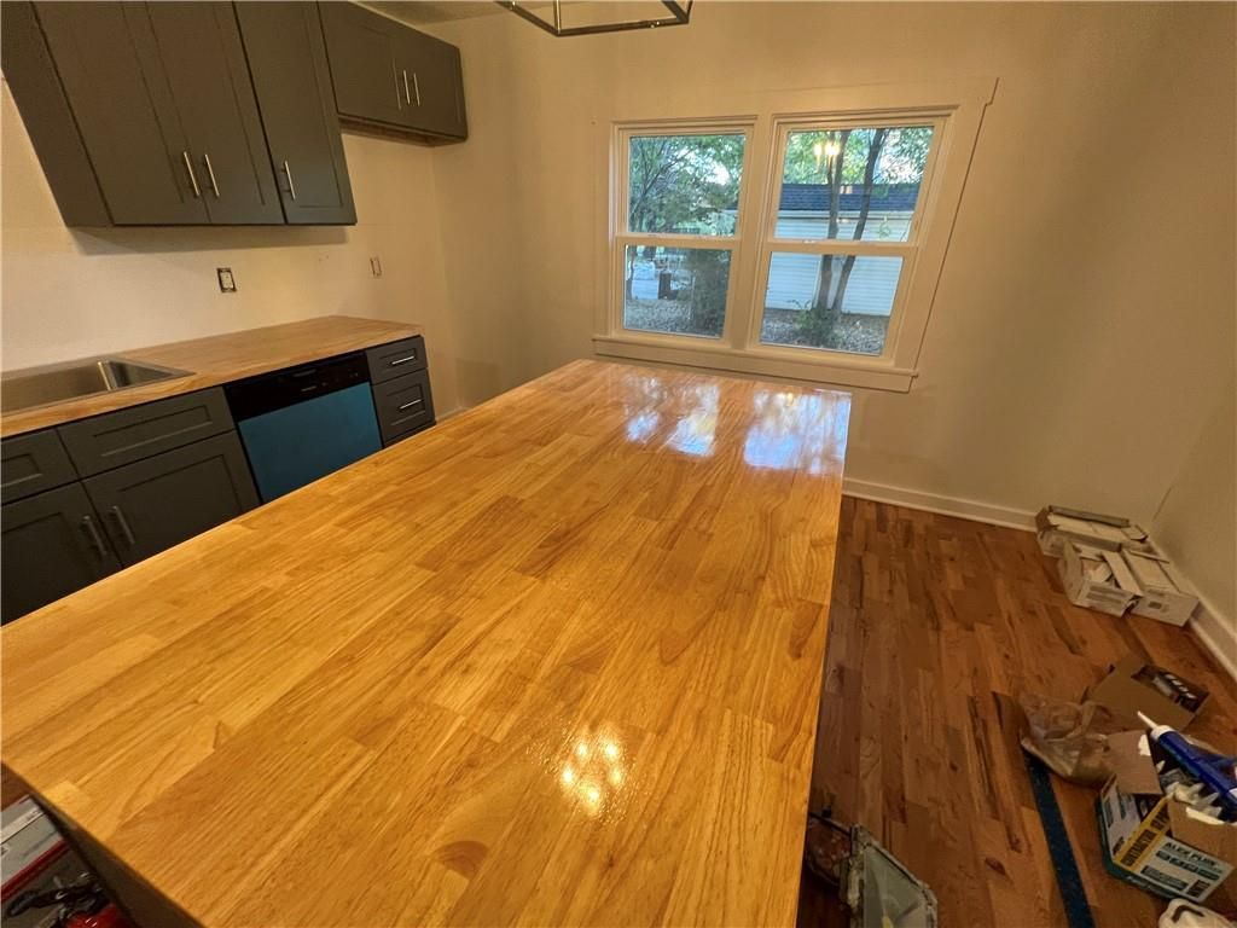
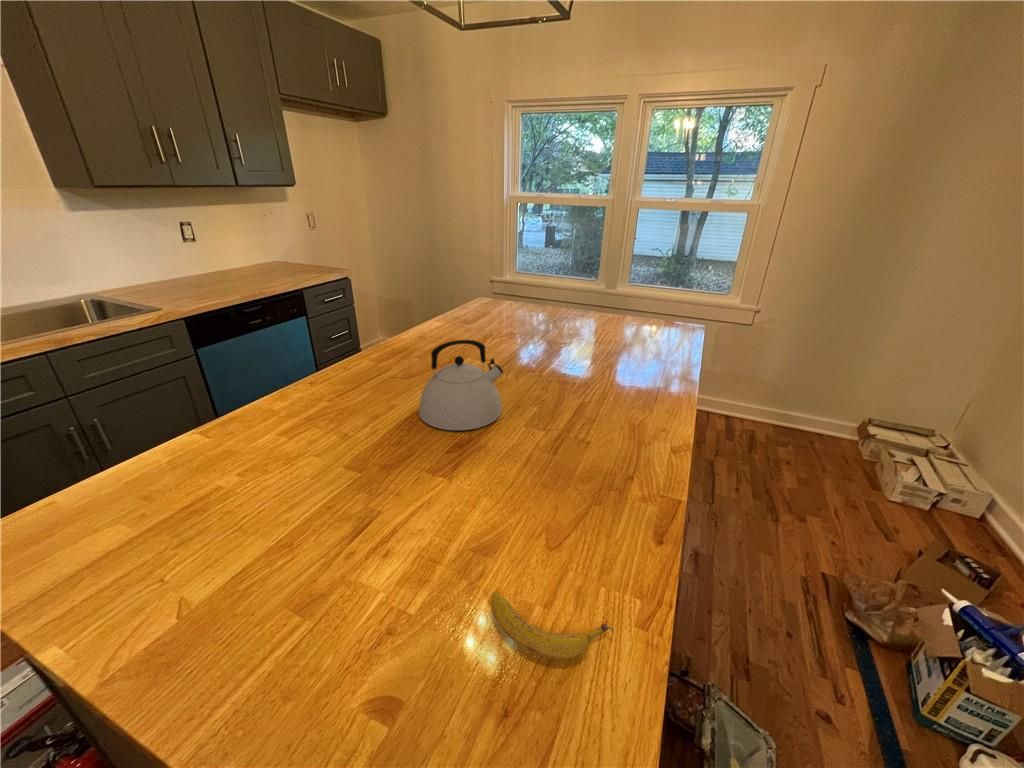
+ banana (540, 629)
+ kettle (461, 376)
